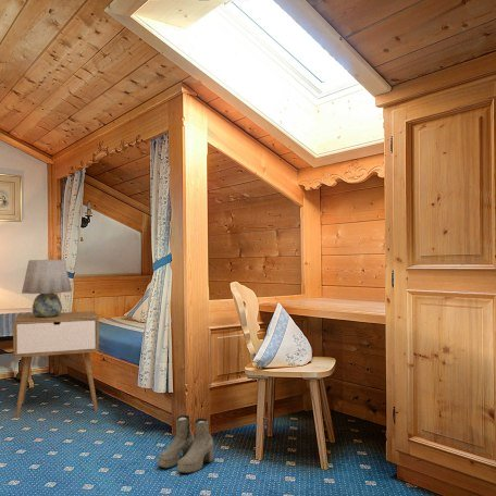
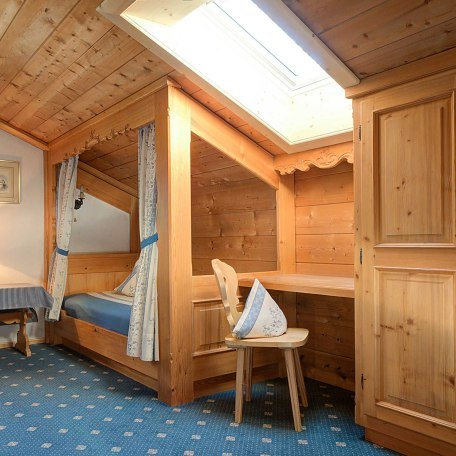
- boots (186, 442)
- table lamp (47, 287)
- nightstand (58, 354)
